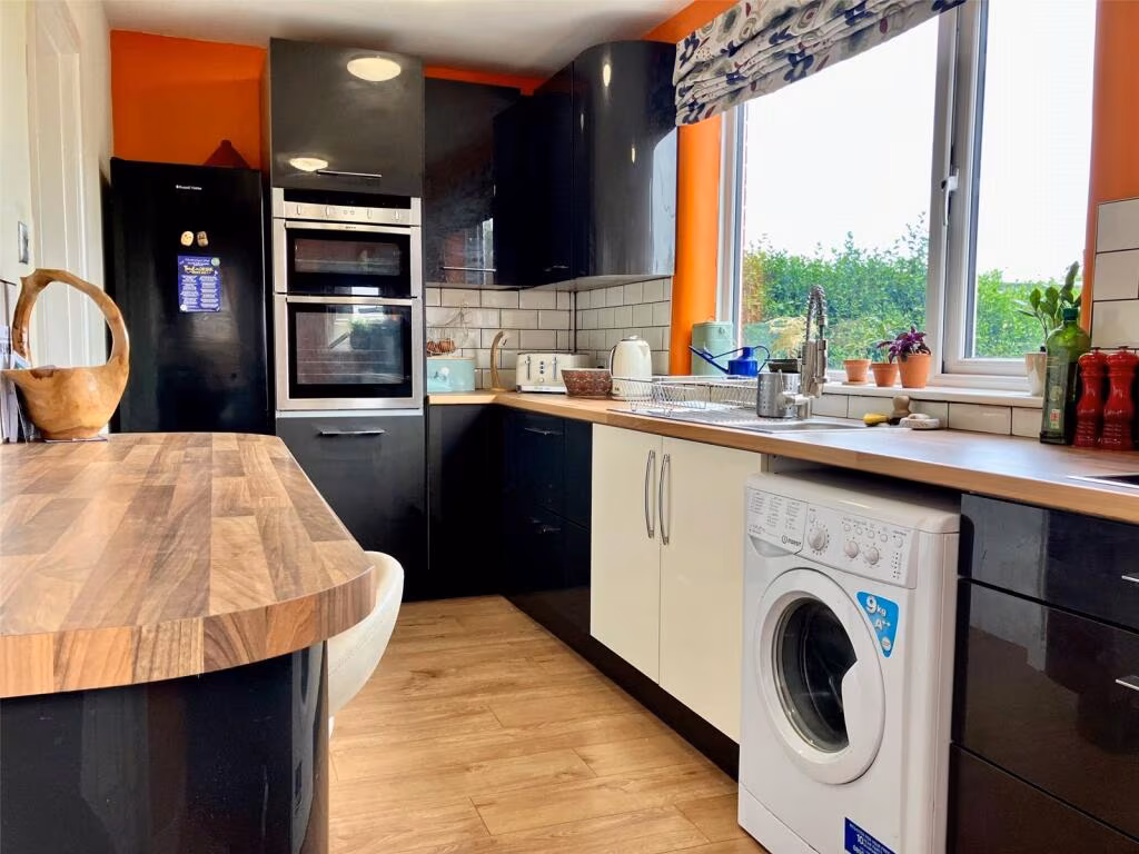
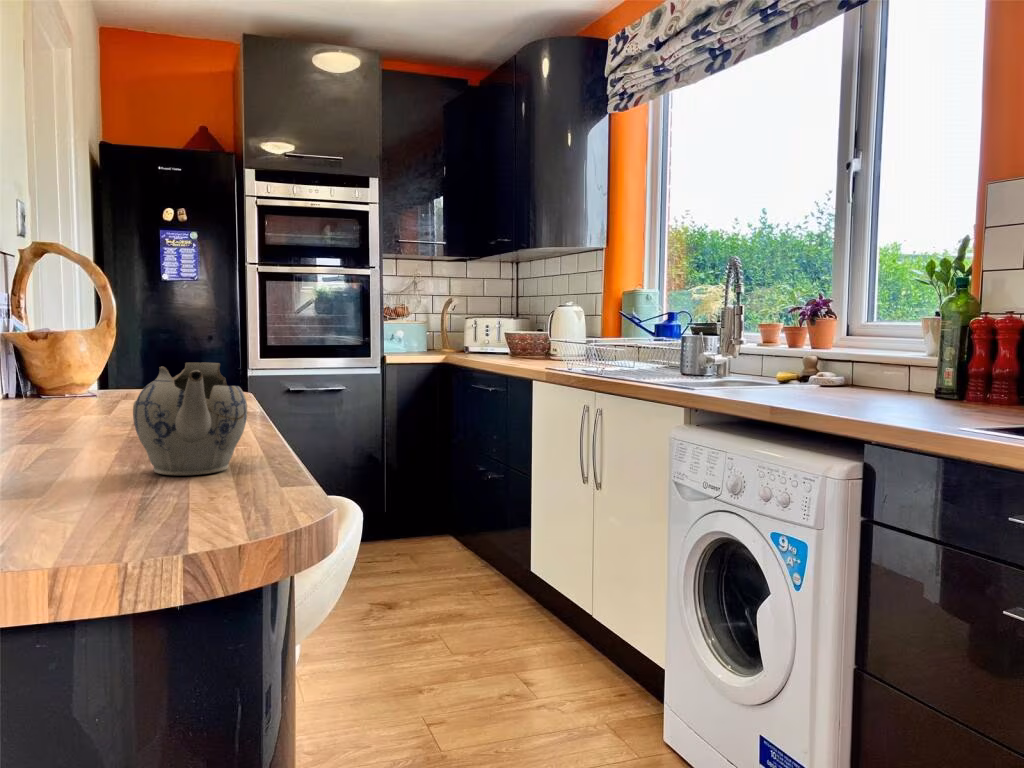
+ teapot (195, 419)
